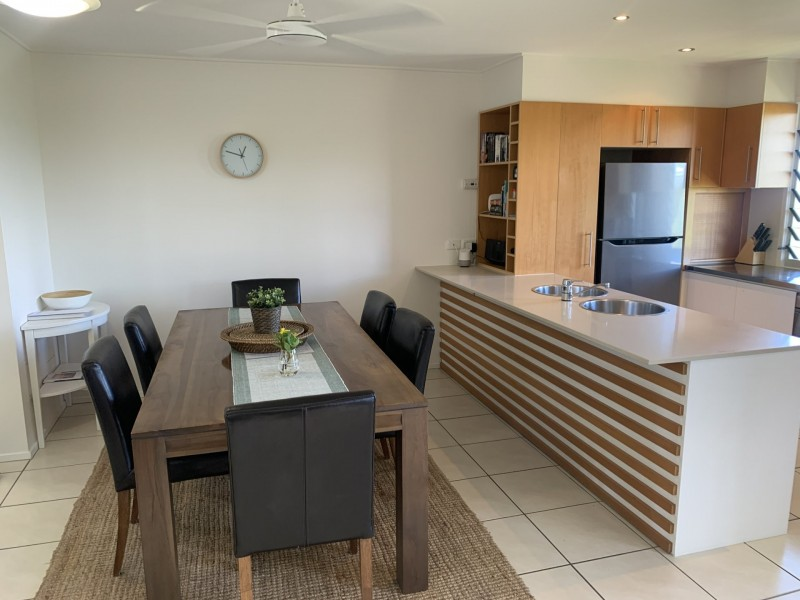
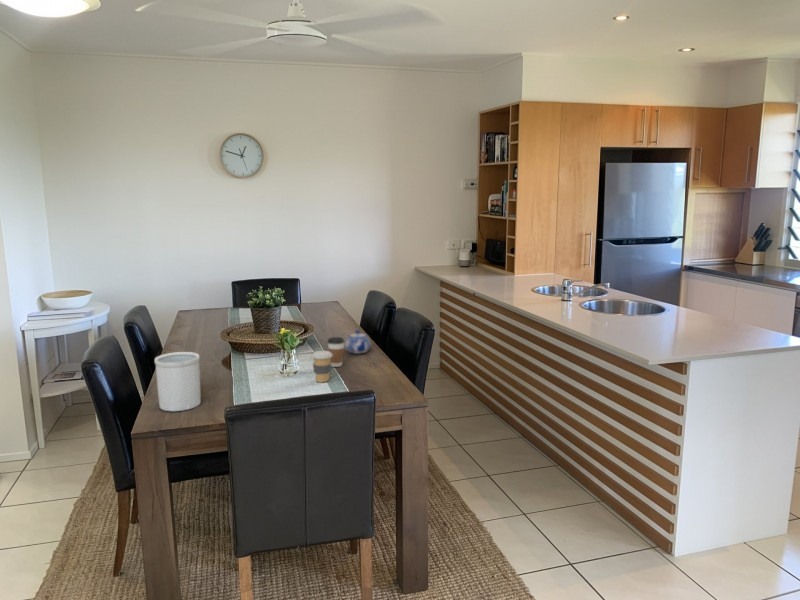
+ coffee cup (336, 351)
+ teapot (358, 341)
+ coffee cup (322, 366)
+ utensil holder (178, 381)
